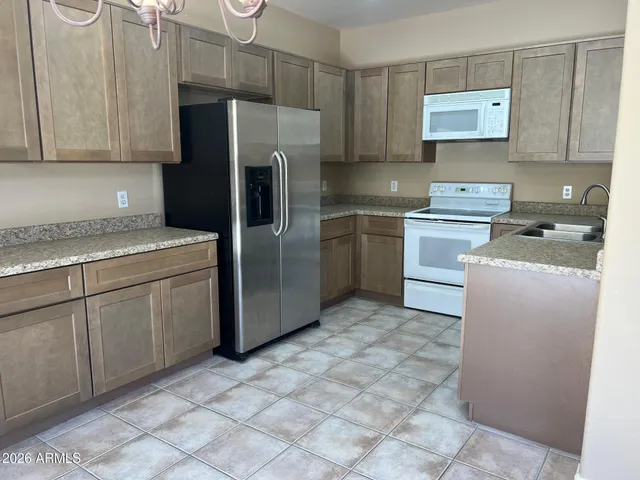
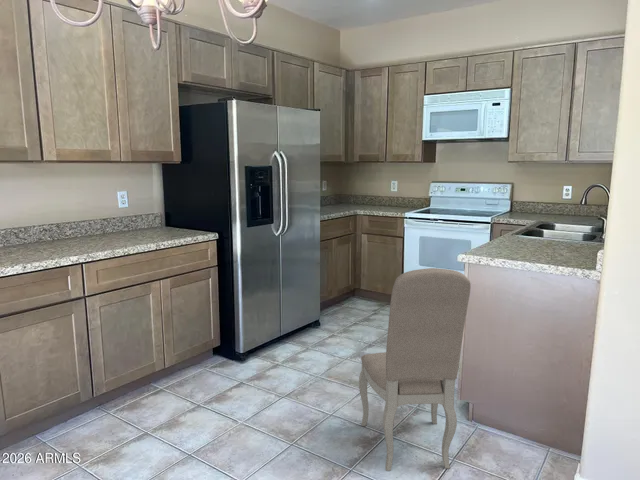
+ dining chair (411, 354)
